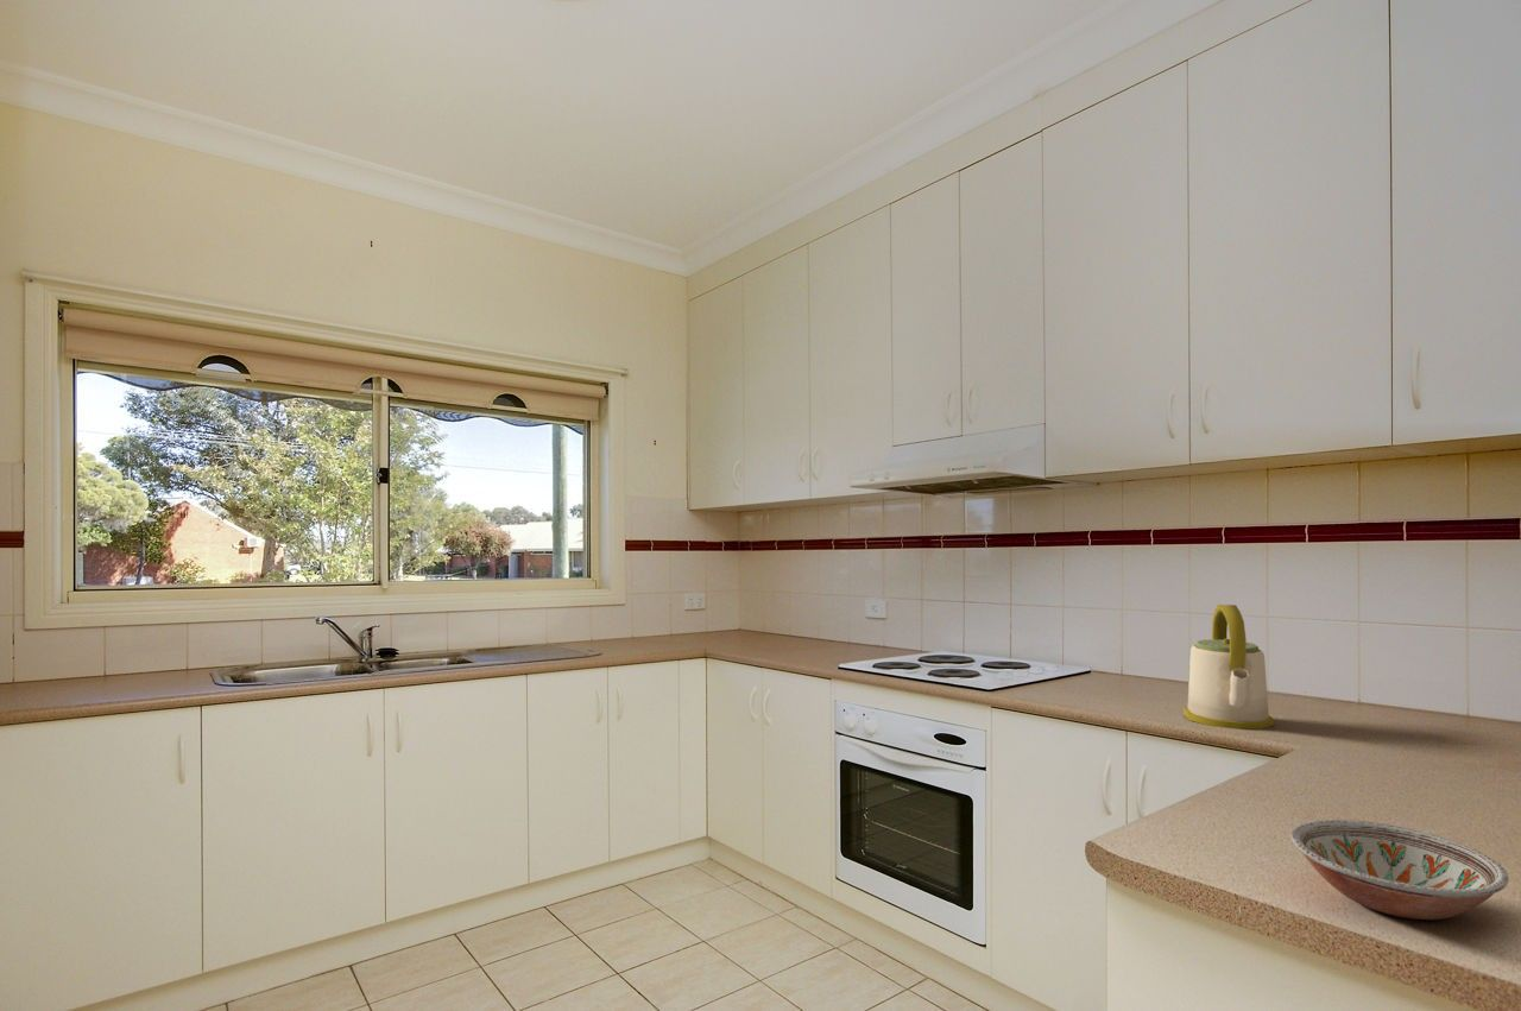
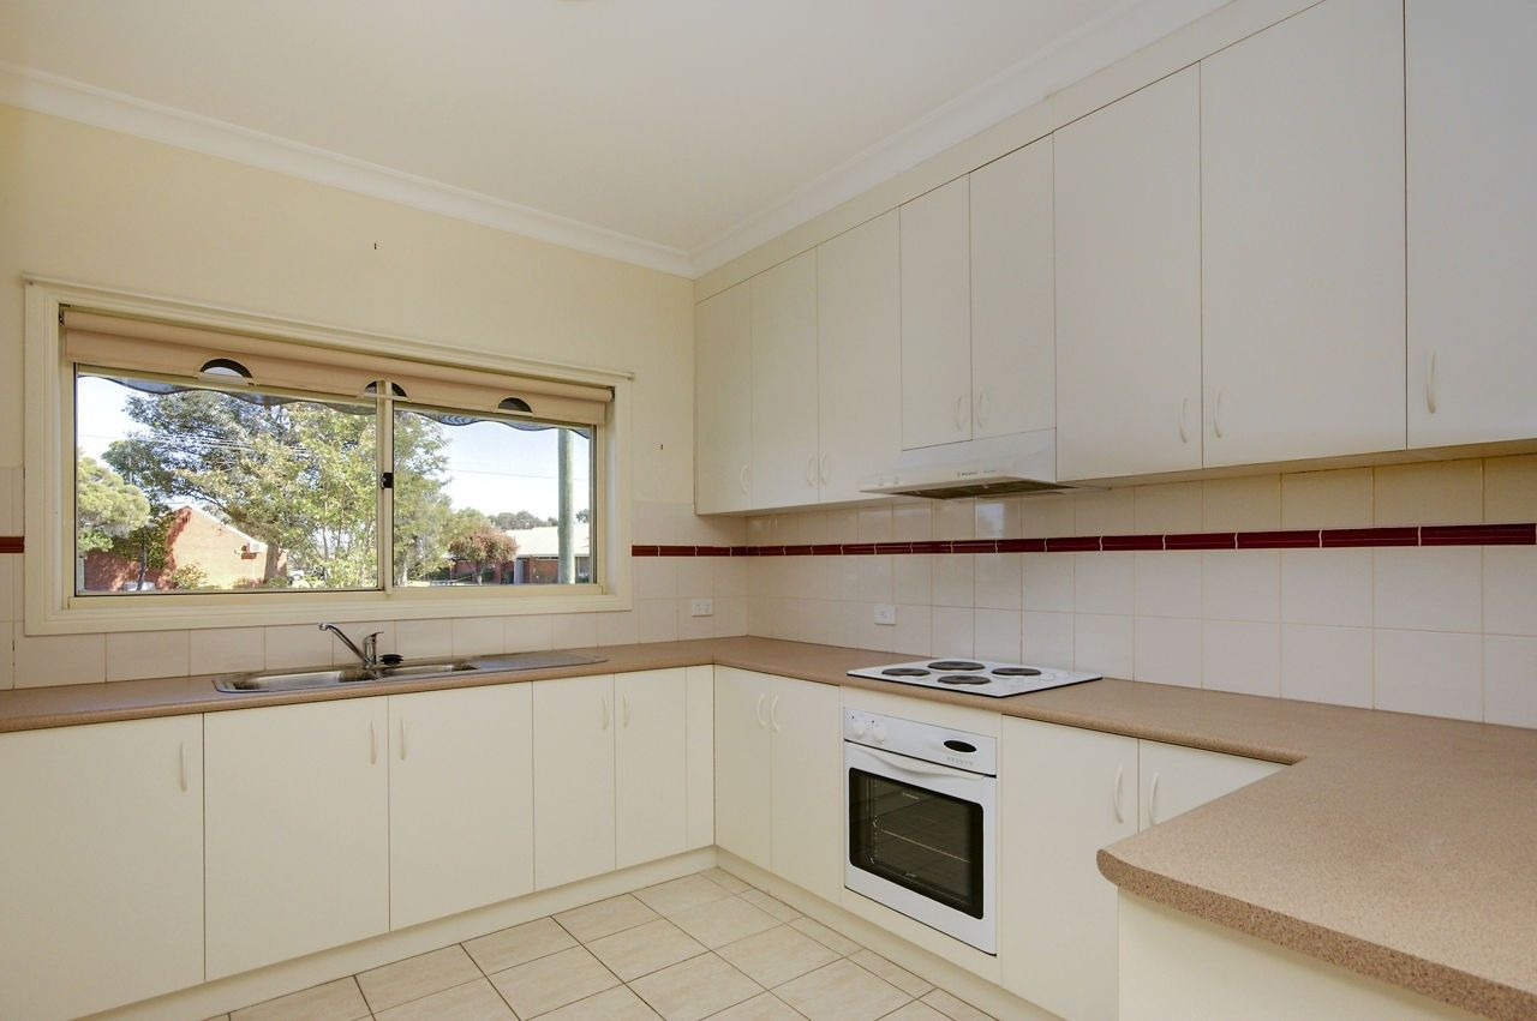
- kettle (1229, 663)
- bowl (1393, 876)
